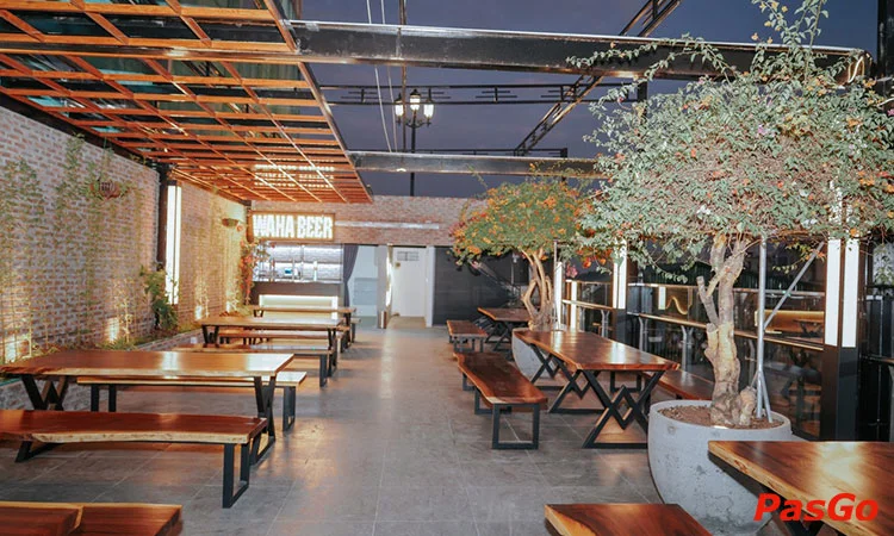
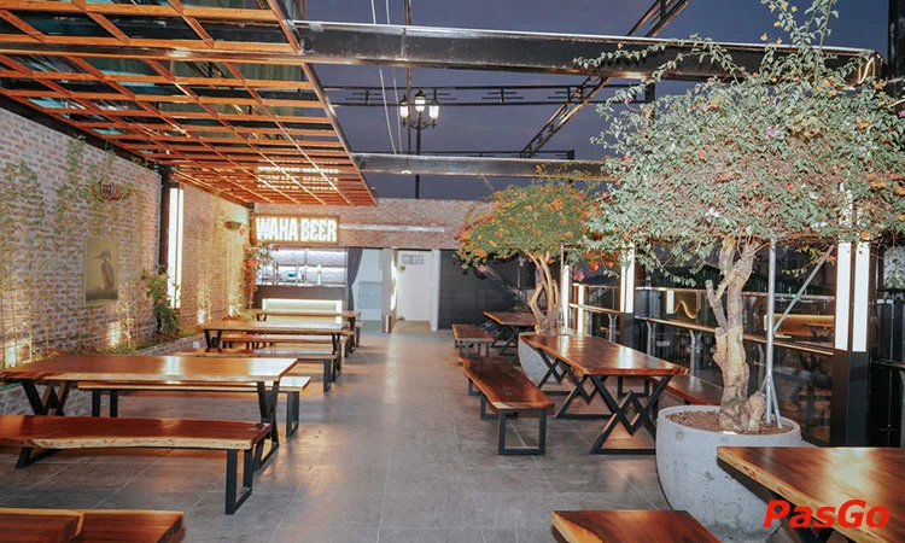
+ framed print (101, 270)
